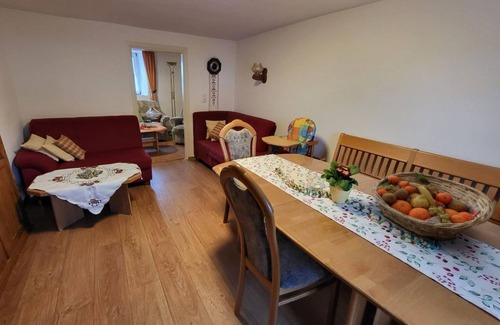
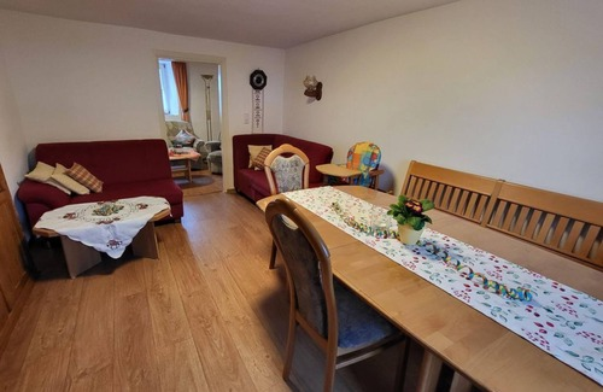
- fruit basket (422, 202)
